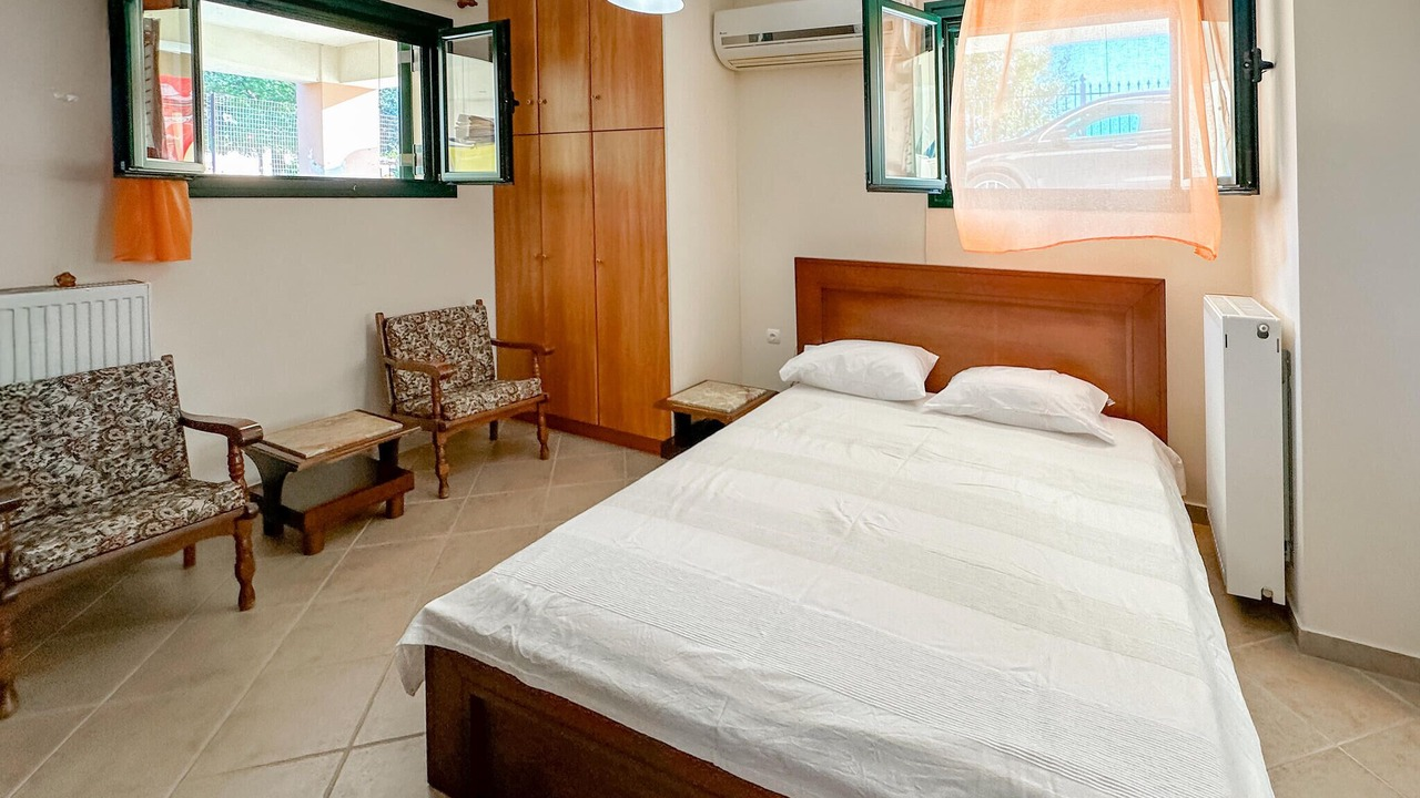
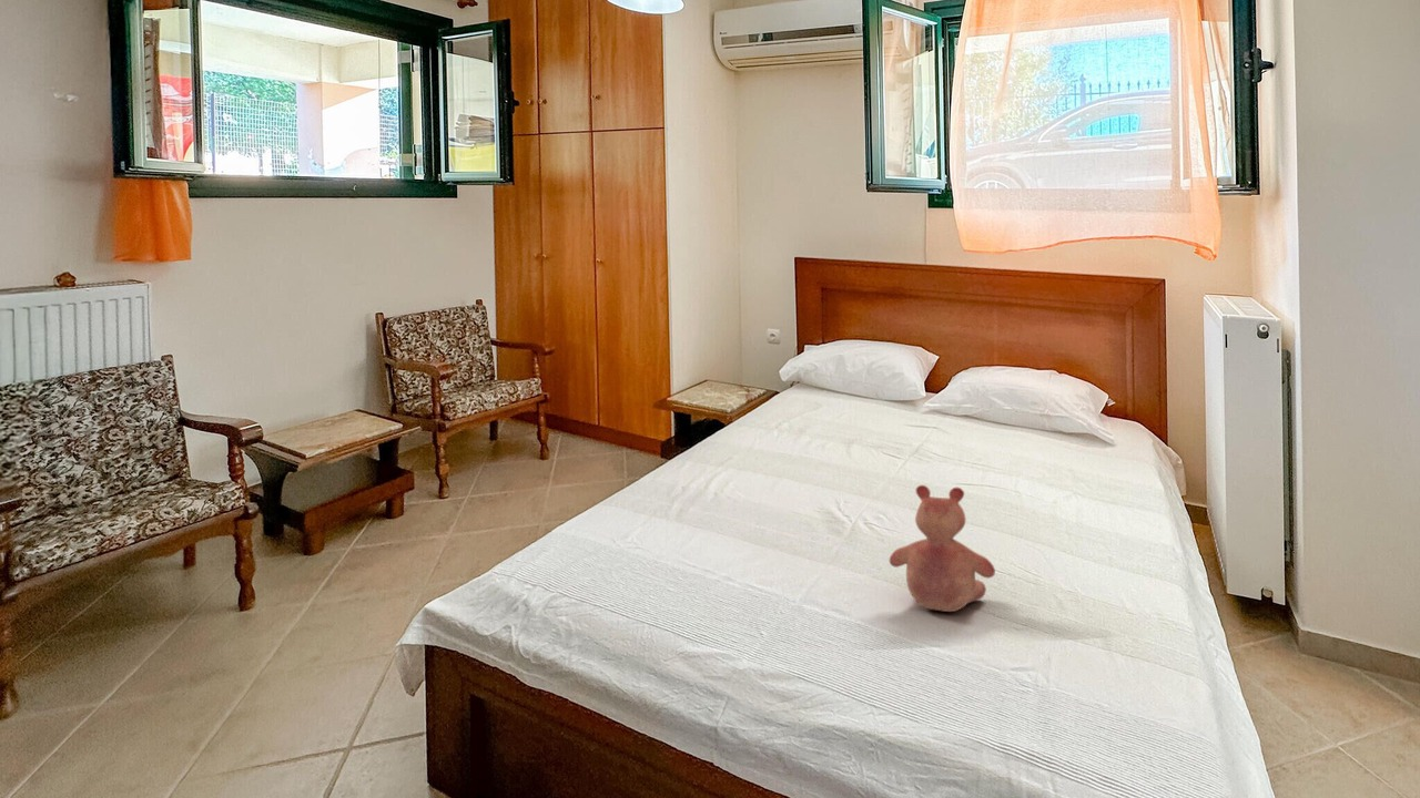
+ teddy bear (944, 544)
